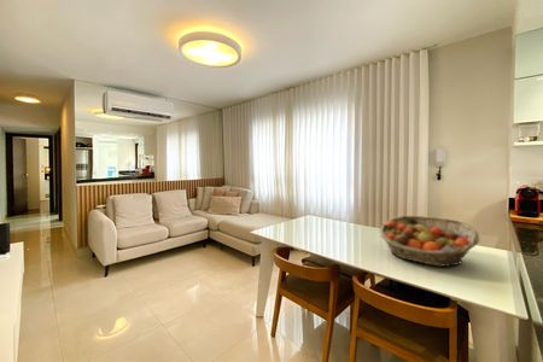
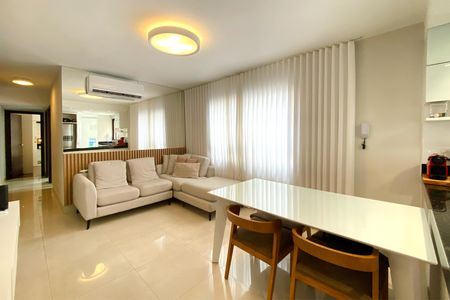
- fruit basket (424, 238)
